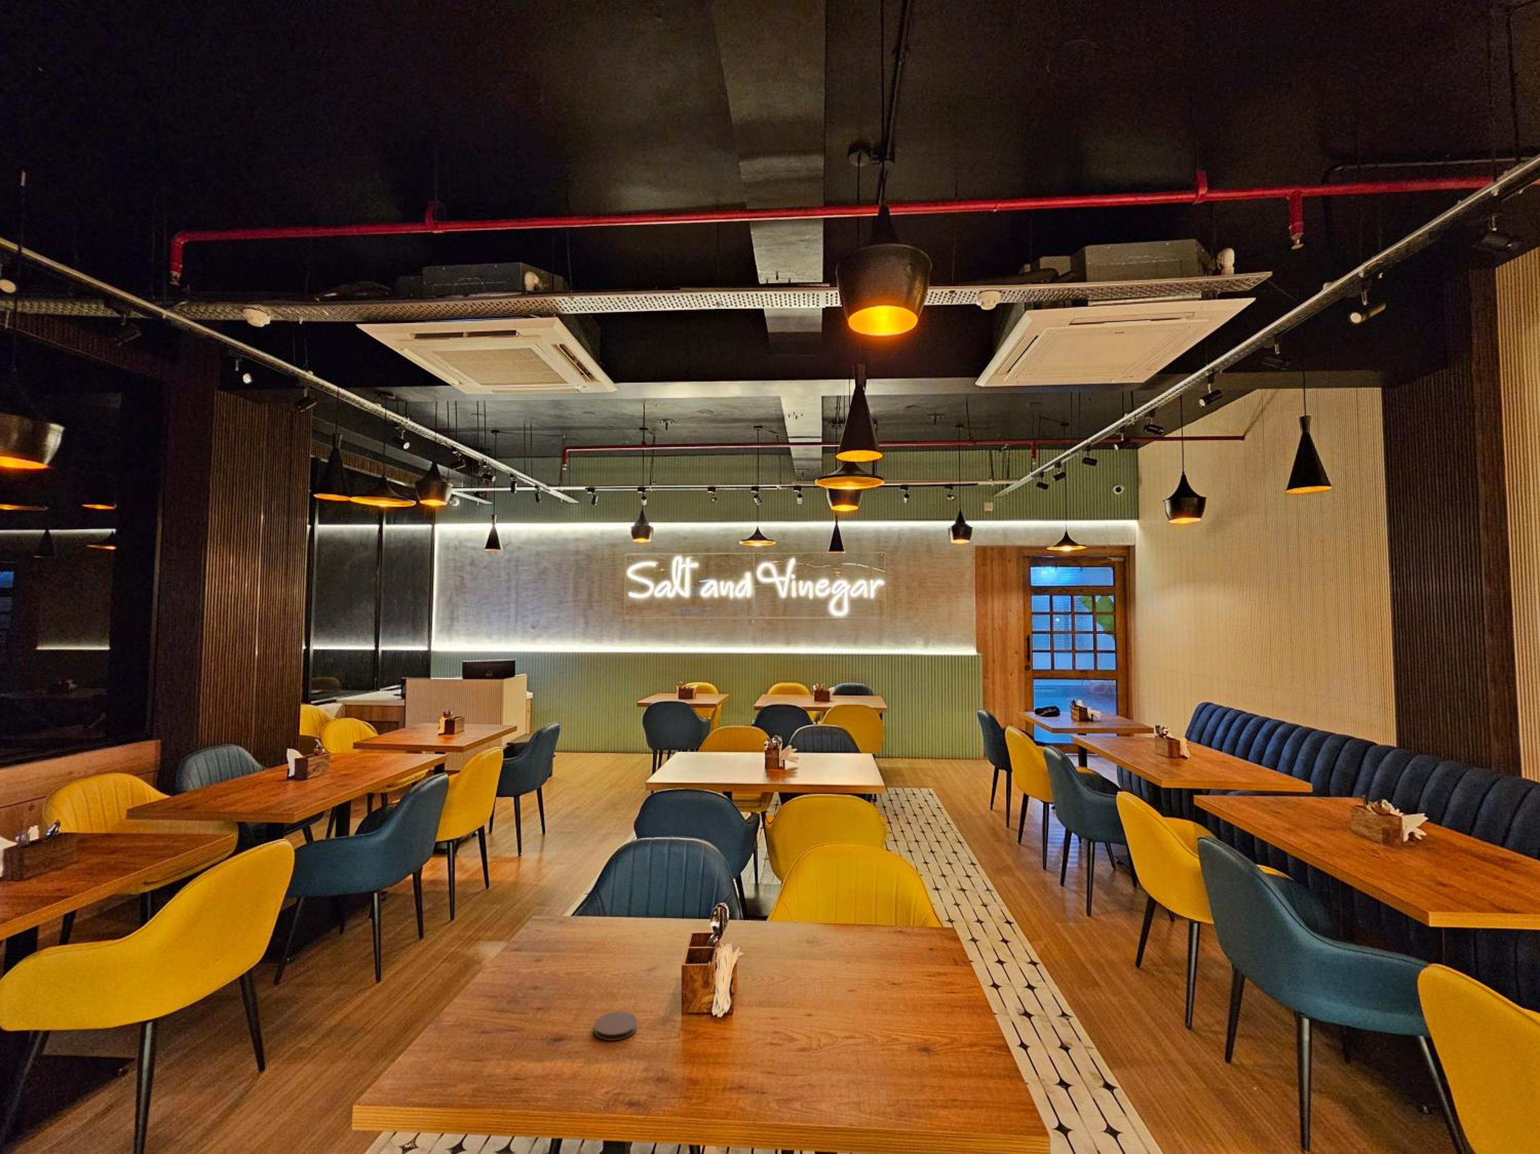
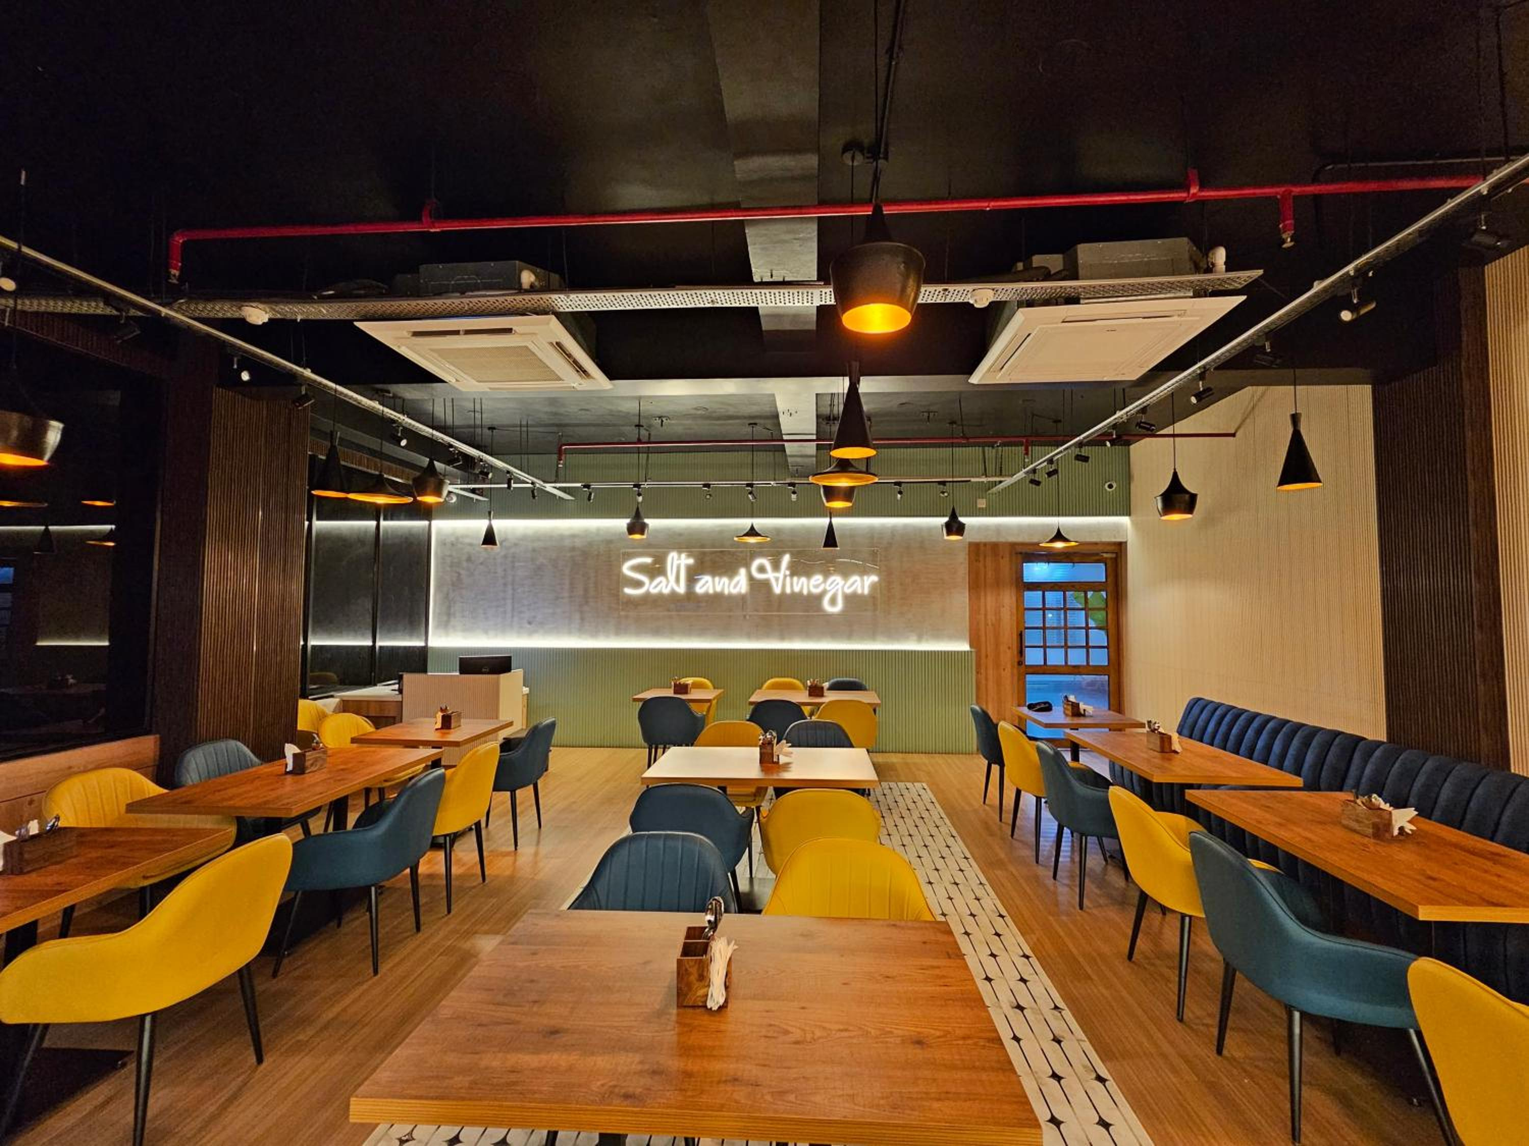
- coaster (616, 1026)
